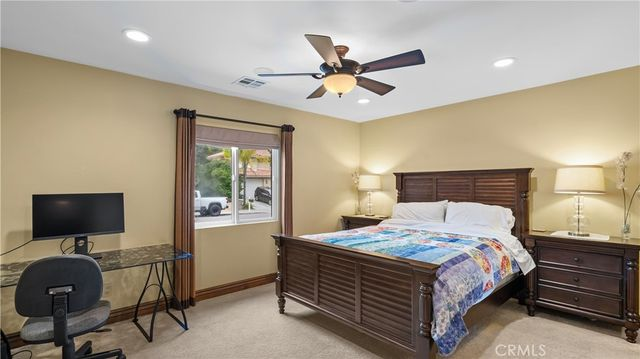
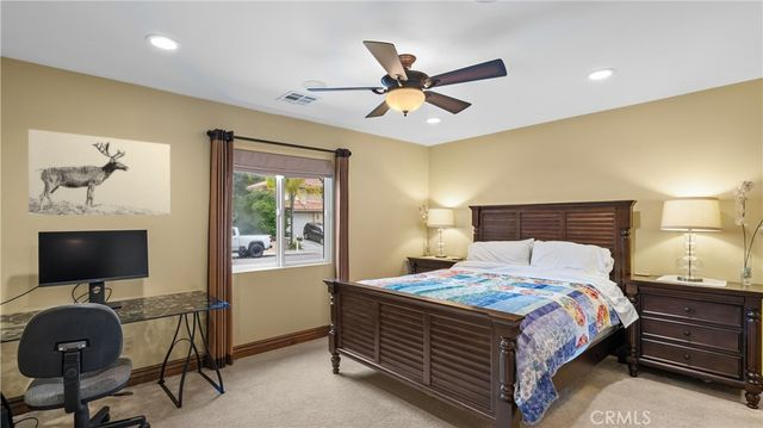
+ wall art (106, 175)
